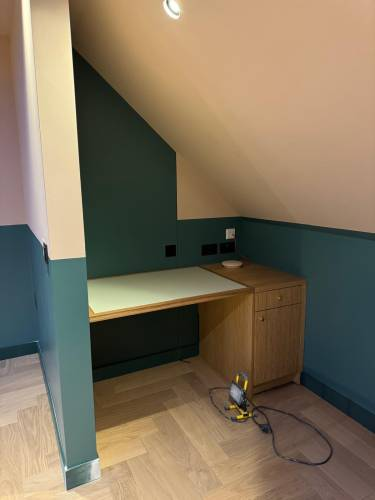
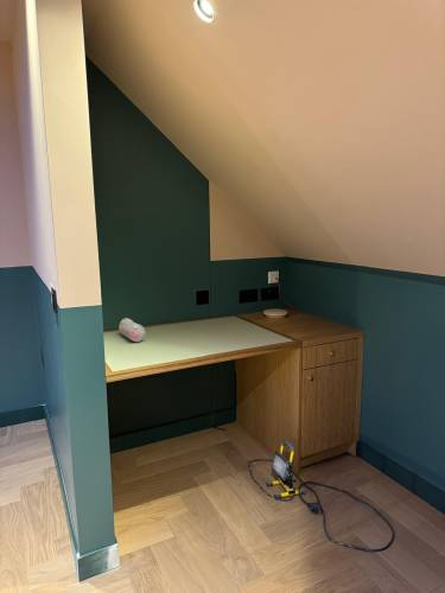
+ pencil case (132, 329)
